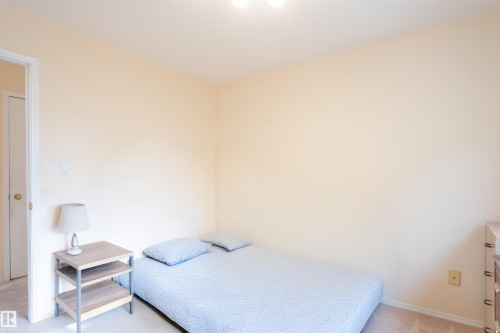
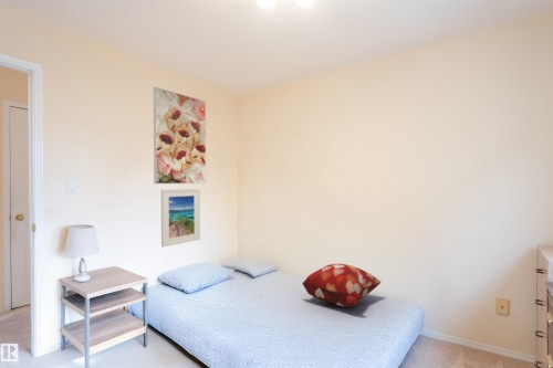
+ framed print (181, 139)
+ decorative pillow (342, 283)
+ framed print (181, 215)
